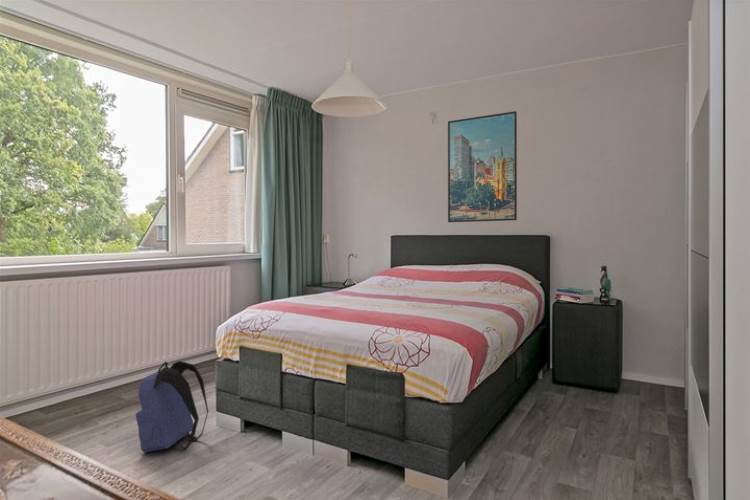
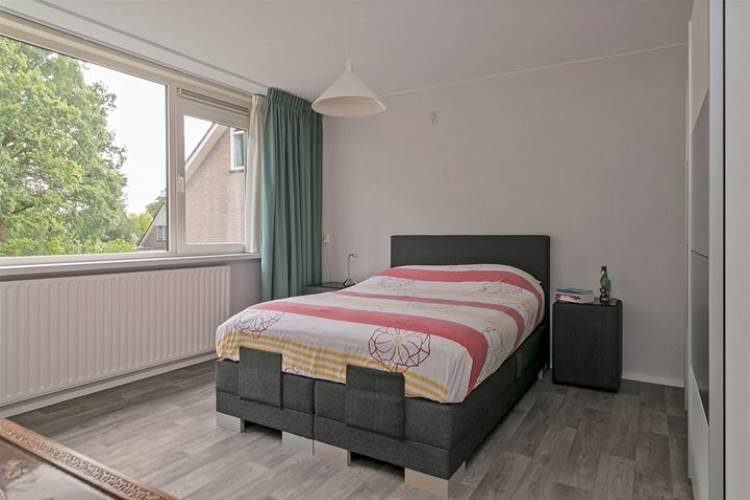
- backpack (176, 403)
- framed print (481, 169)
